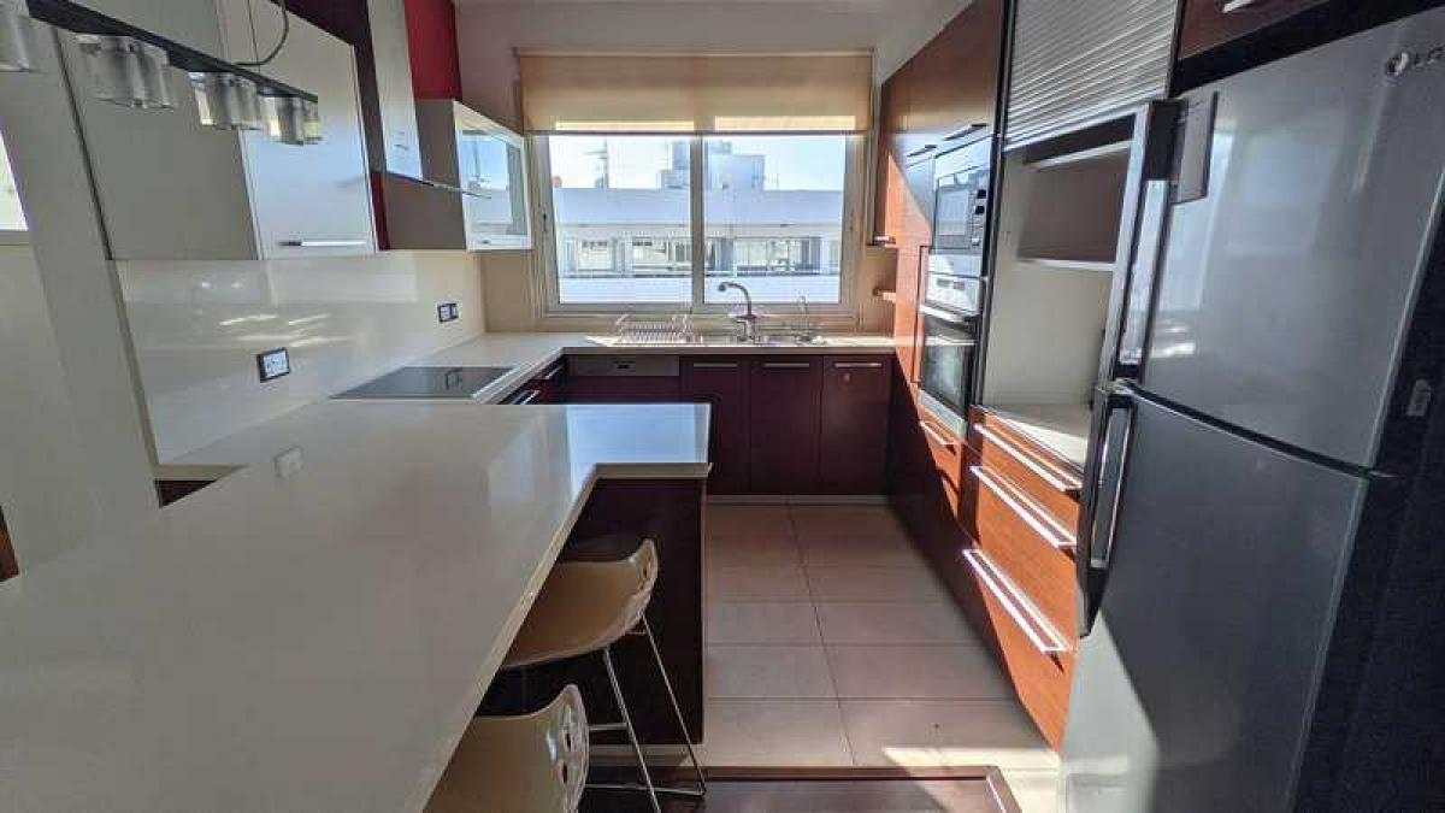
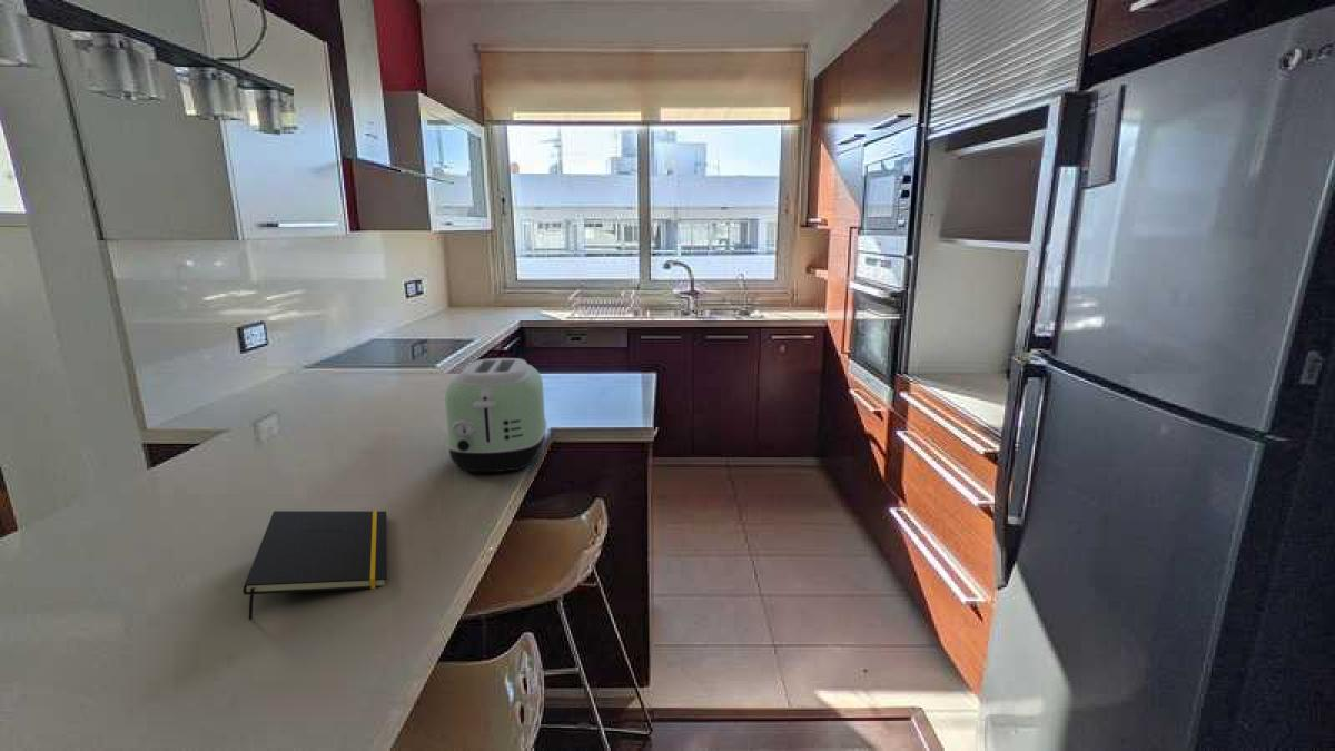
+ toaster (496, 412)
+ notepad (325, 546)
